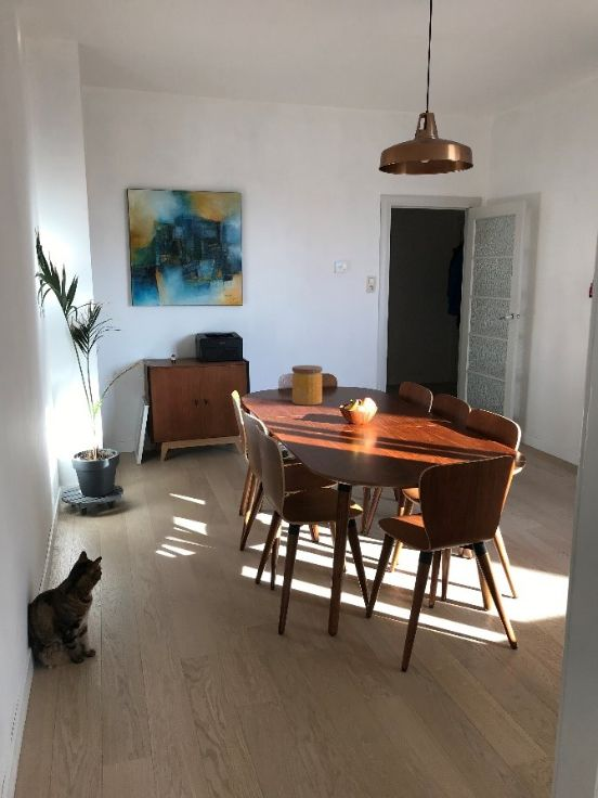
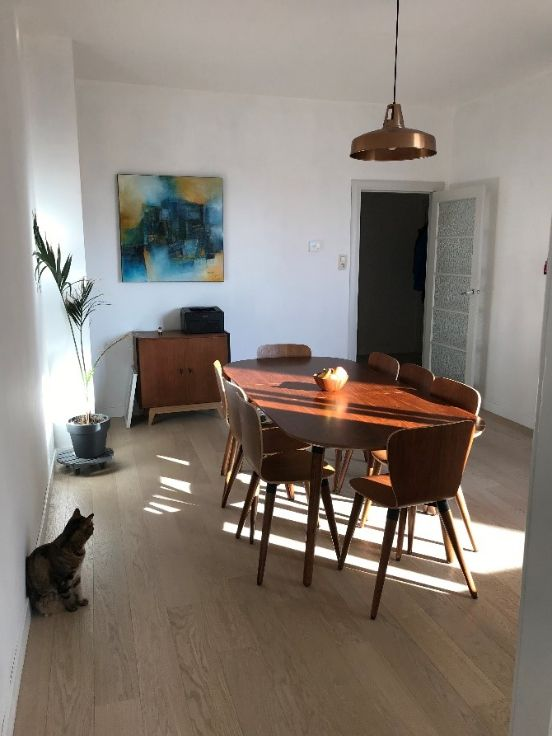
- jar (307, 385)
